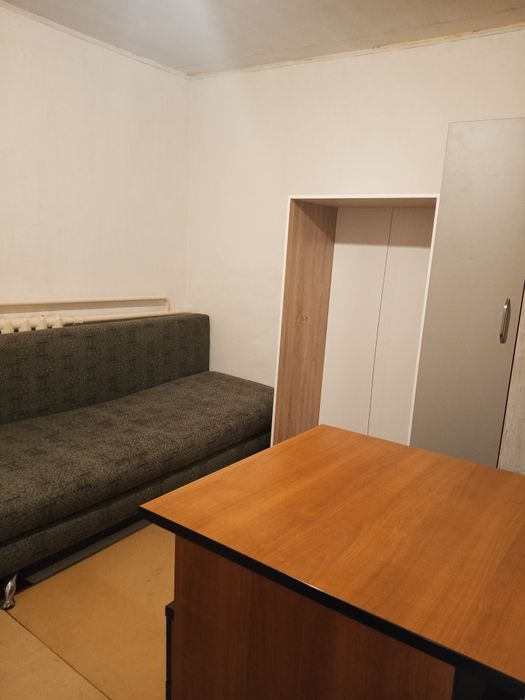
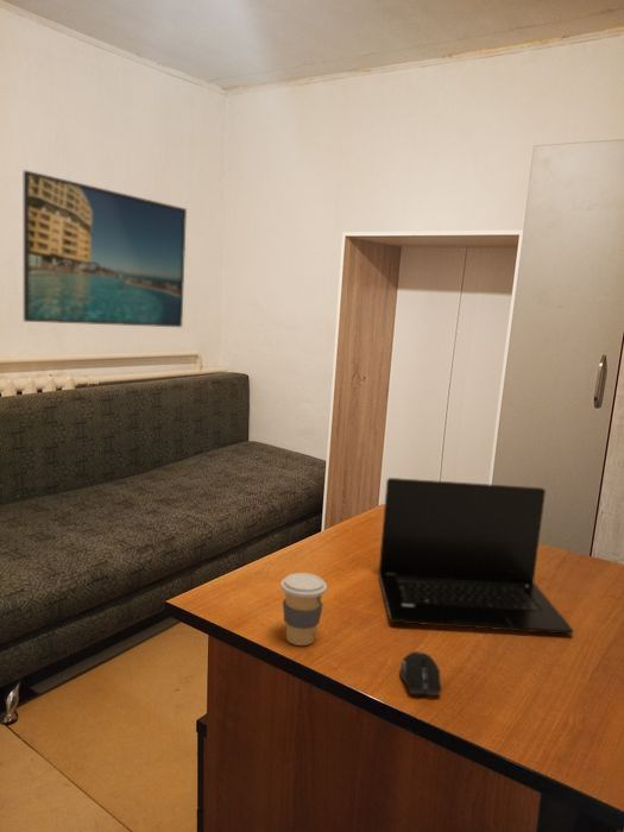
+ coffee cup (302, 610)
+ laptop (473, 550)
+ computer mouse (421, 668)
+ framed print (113, 259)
